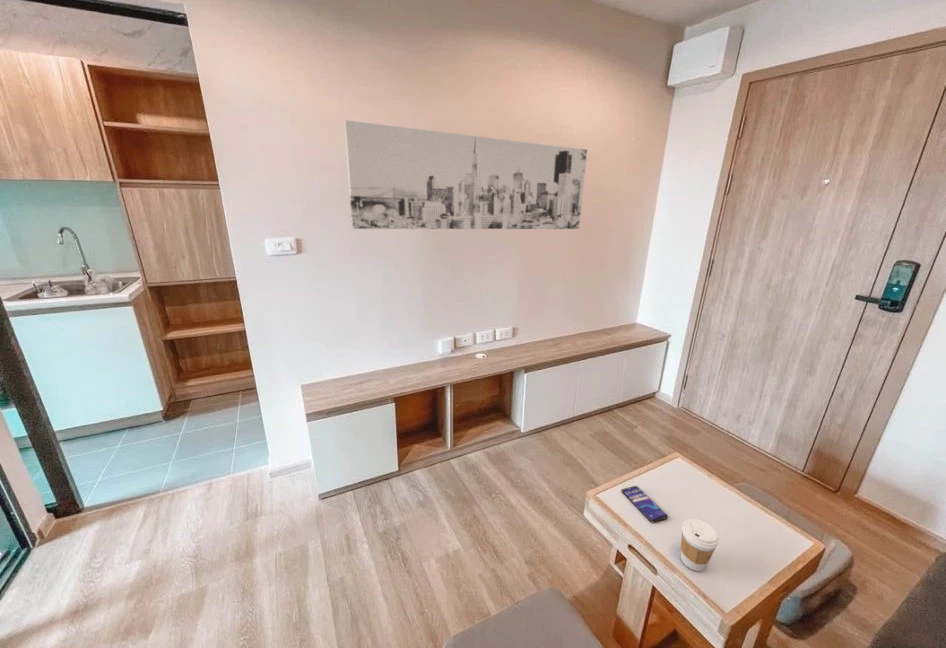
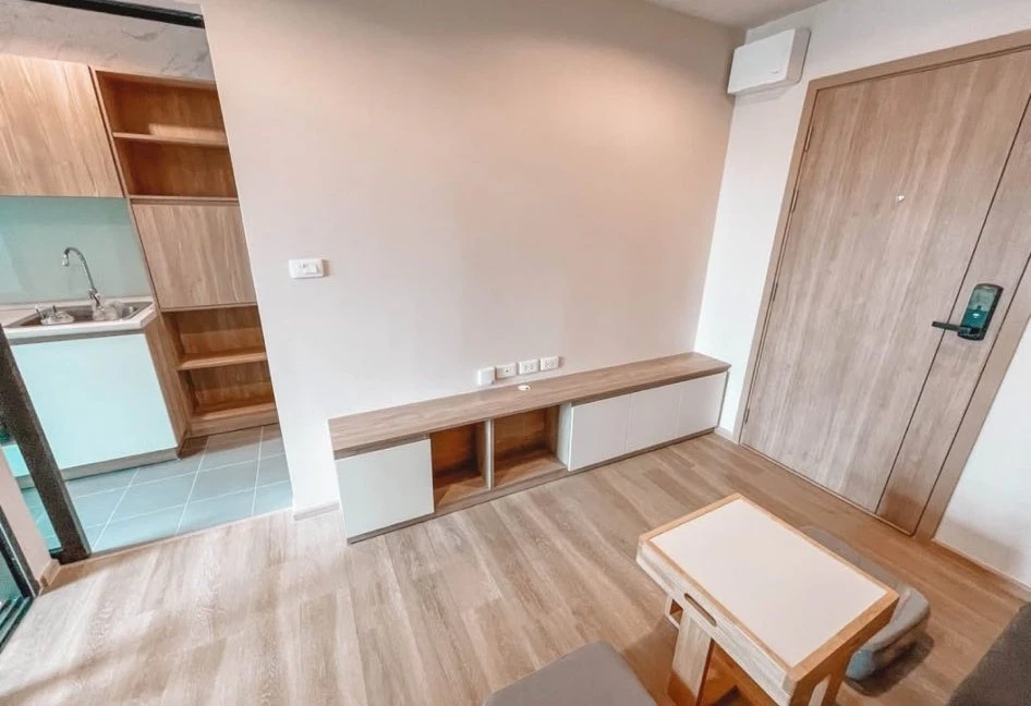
- wall art (482, 184)
- smartphone (643, 503)
- coffee cup (697, 545)
